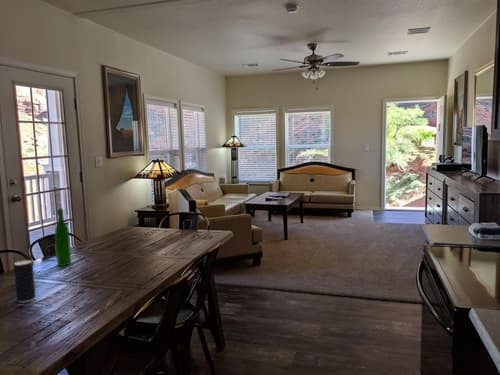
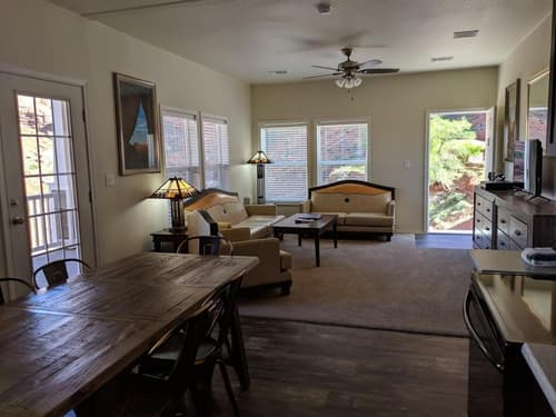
- beverage can (24, 281)
- wine bottle (62, 236)
